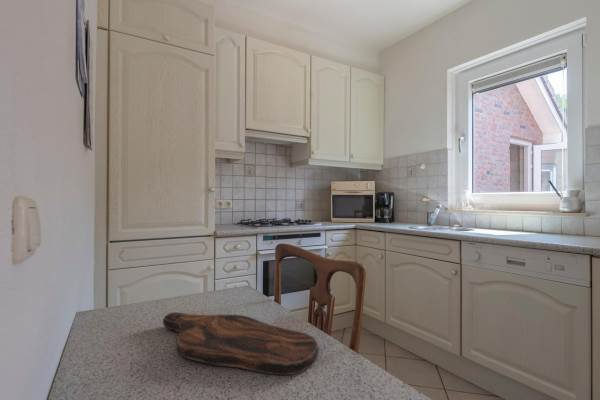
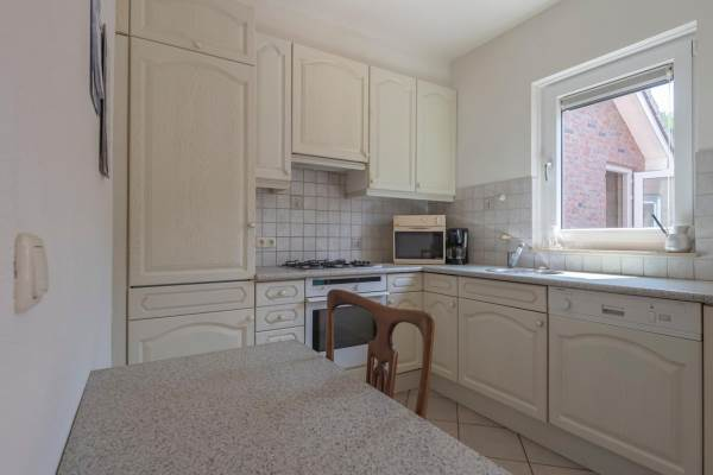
- cutting board (225, 337)
